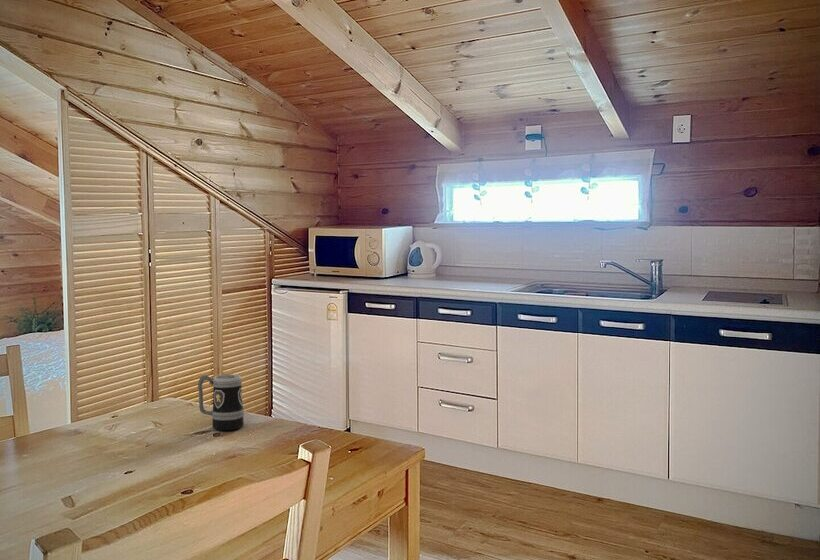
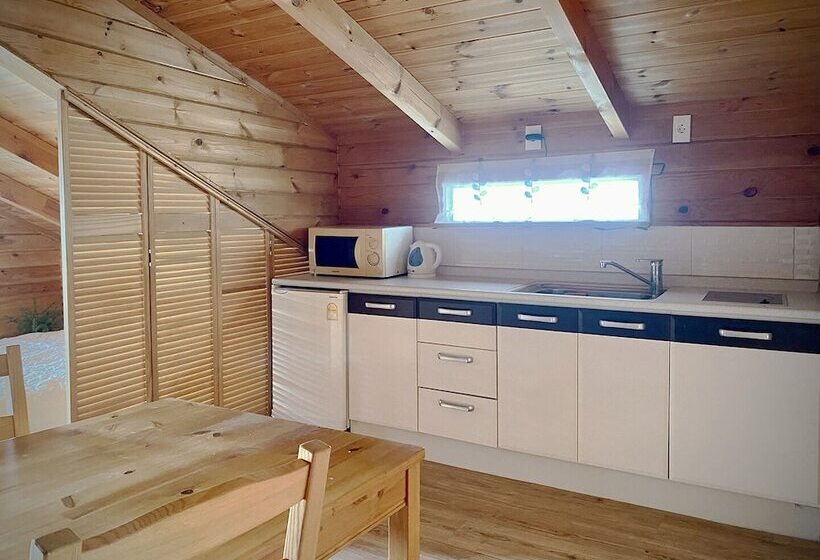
- mug (221, 401)
